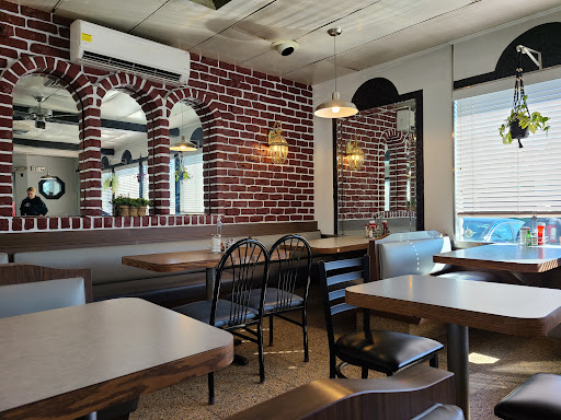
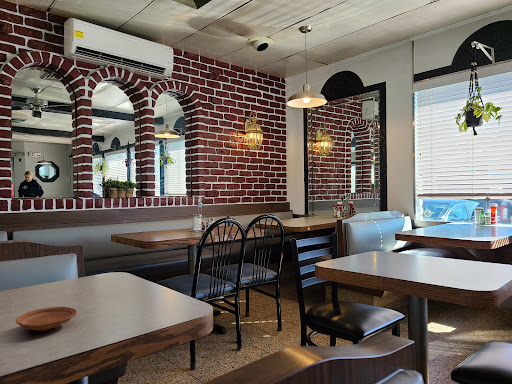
+ plate (47, 320)
